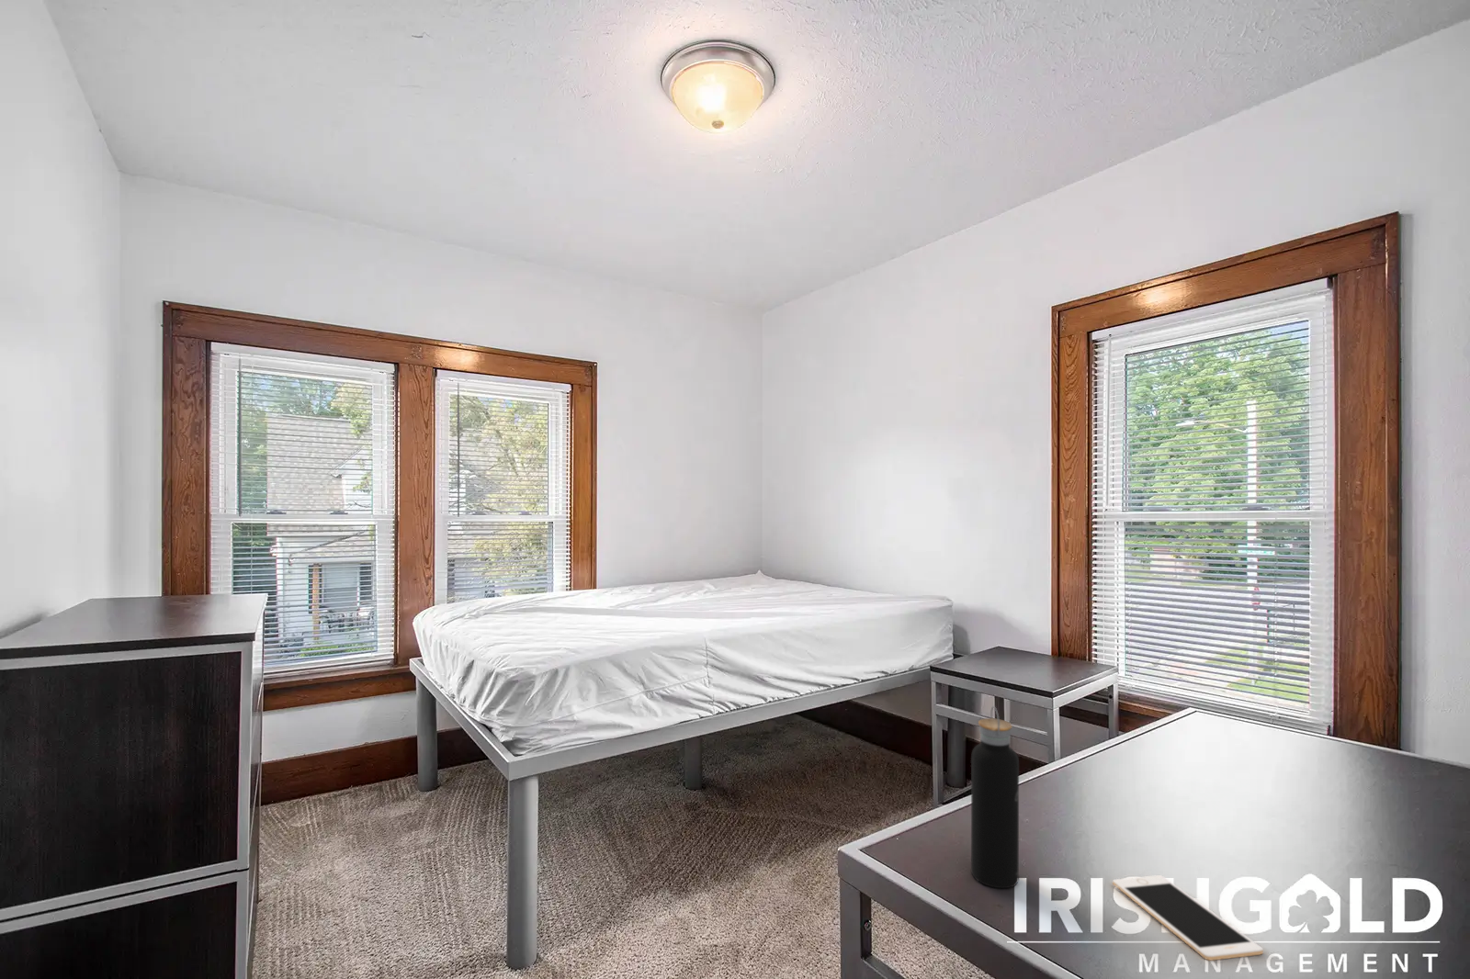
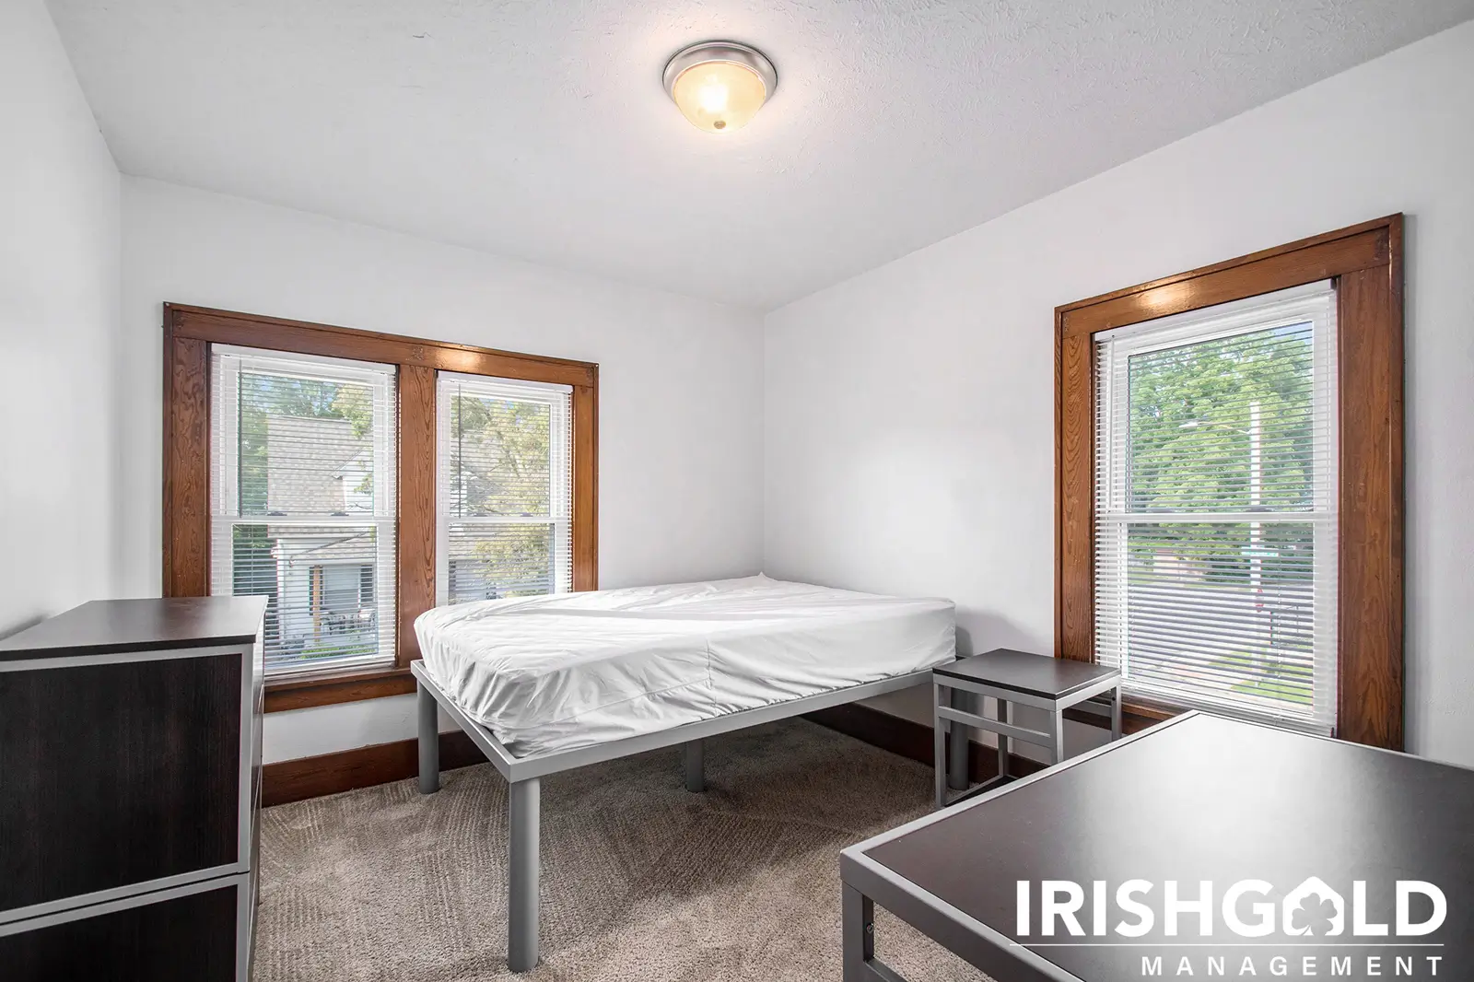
- water bottle (995, 792)
- cell phone (1181, 913)
